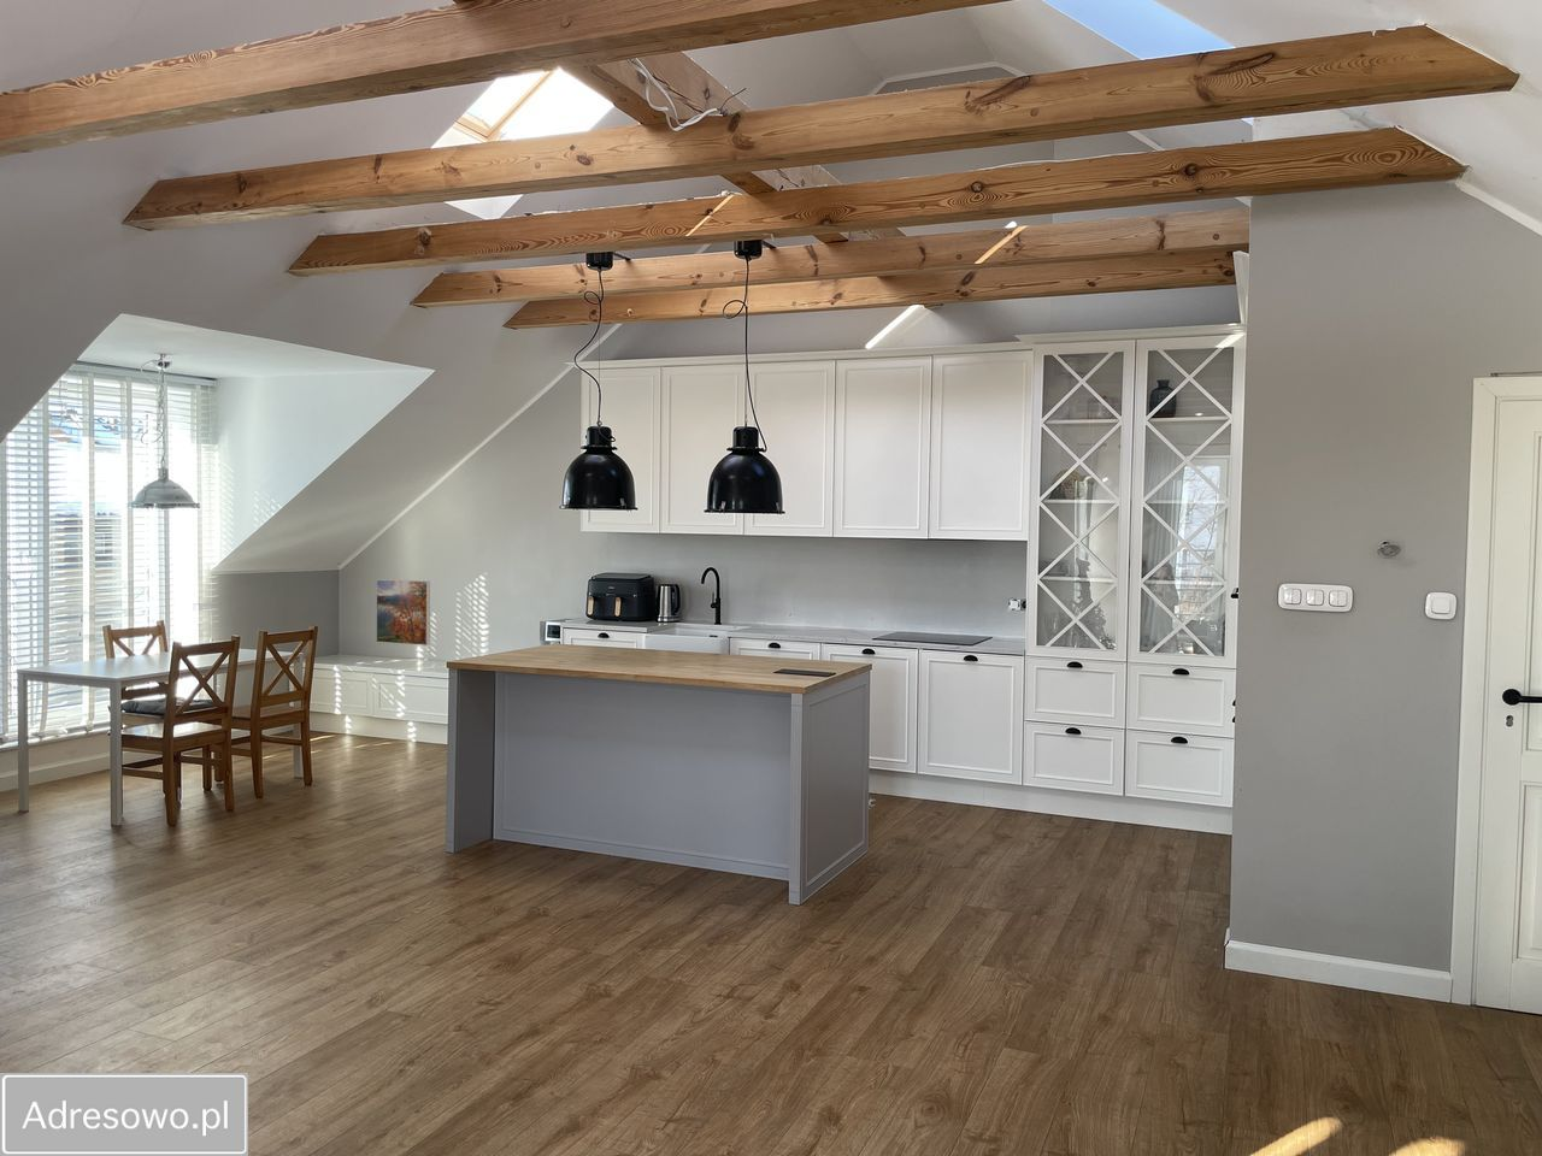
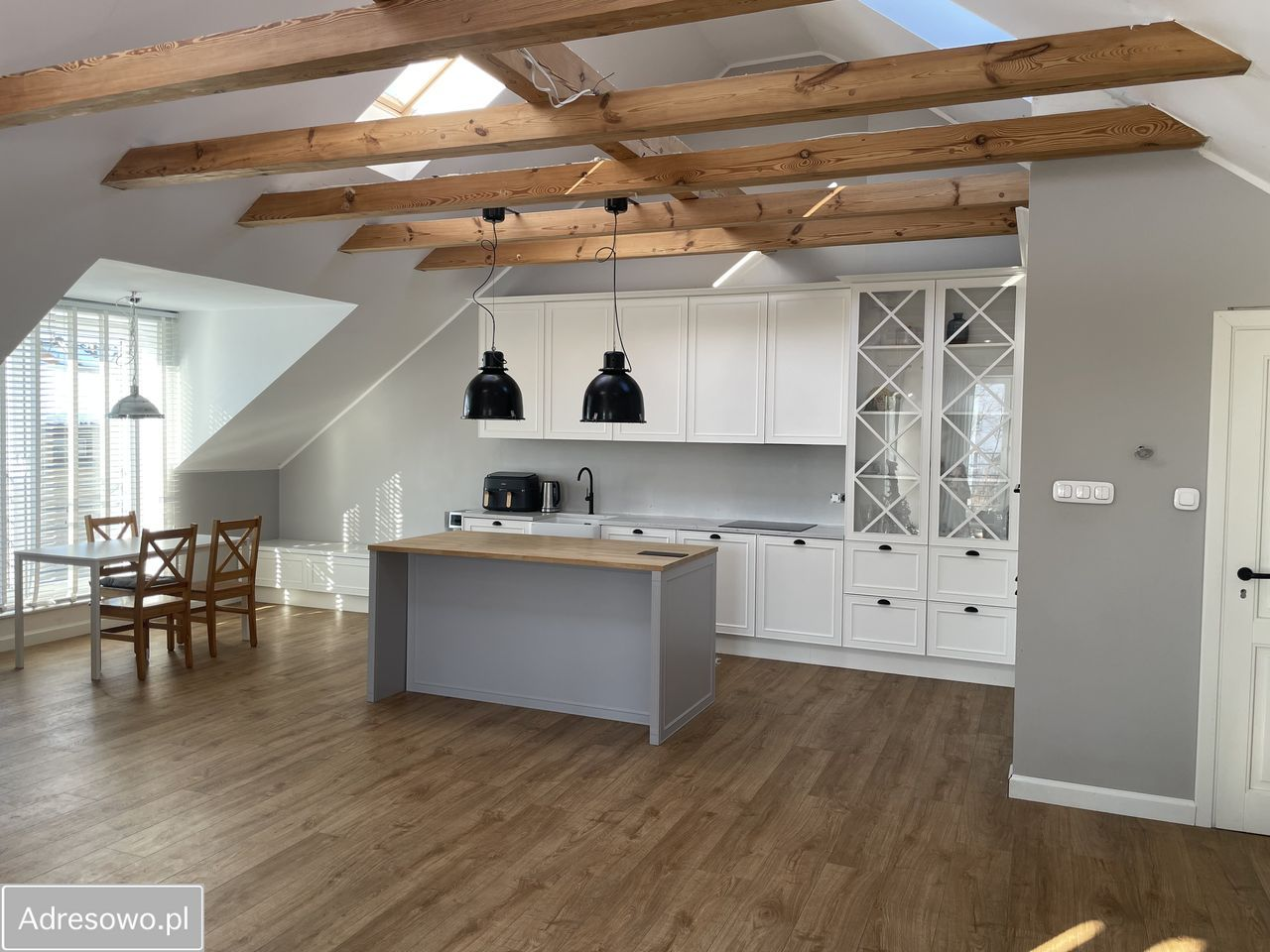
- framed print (402, 612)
